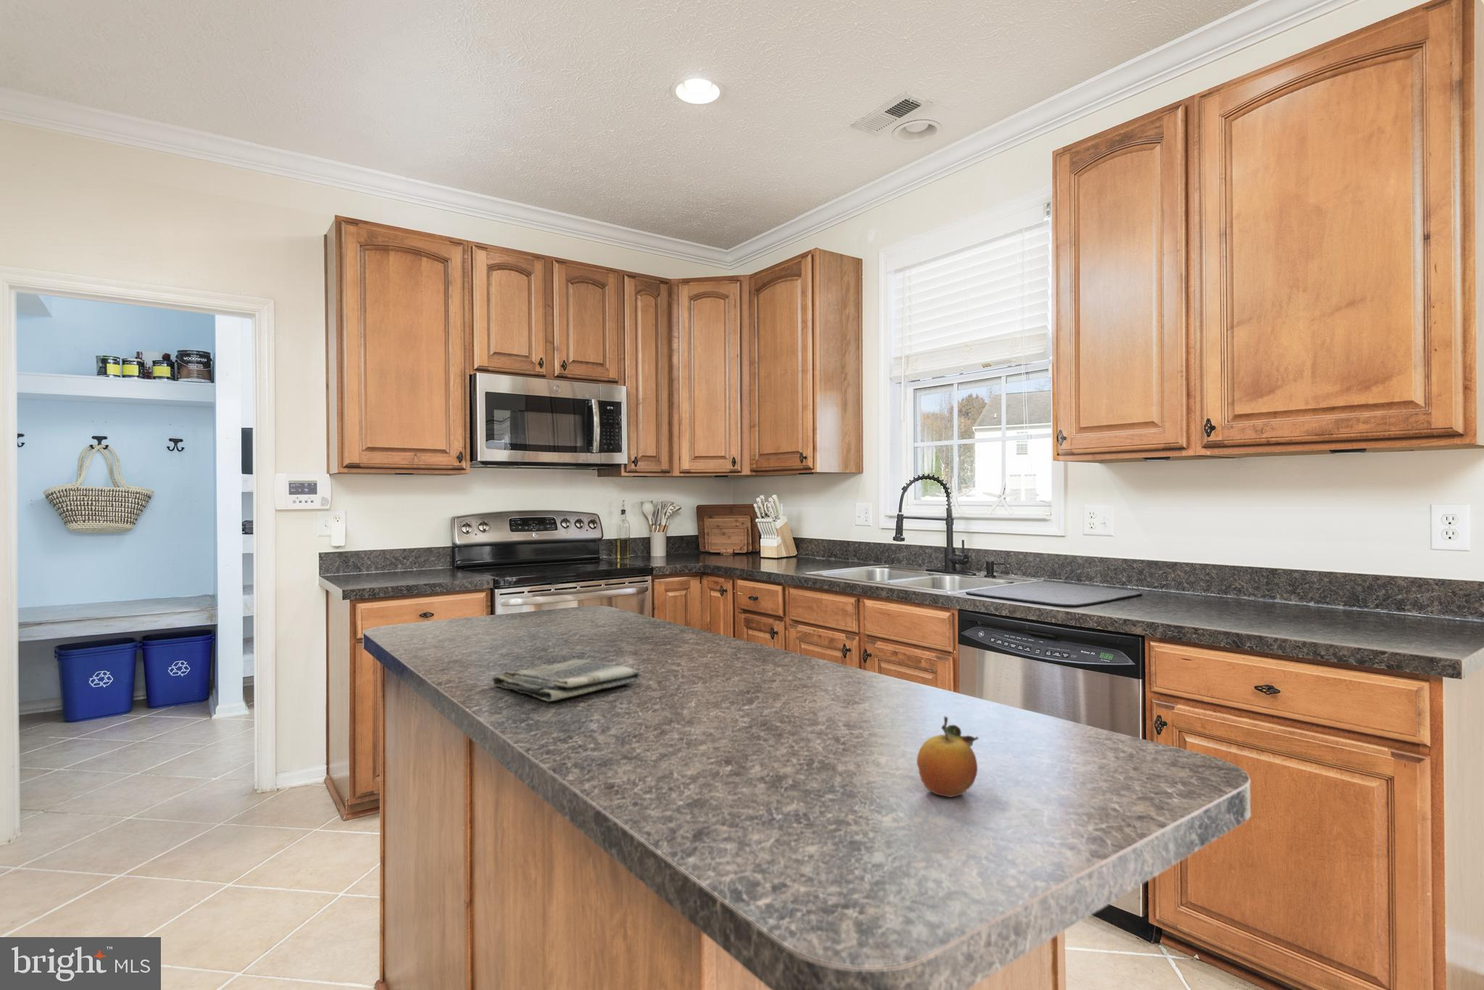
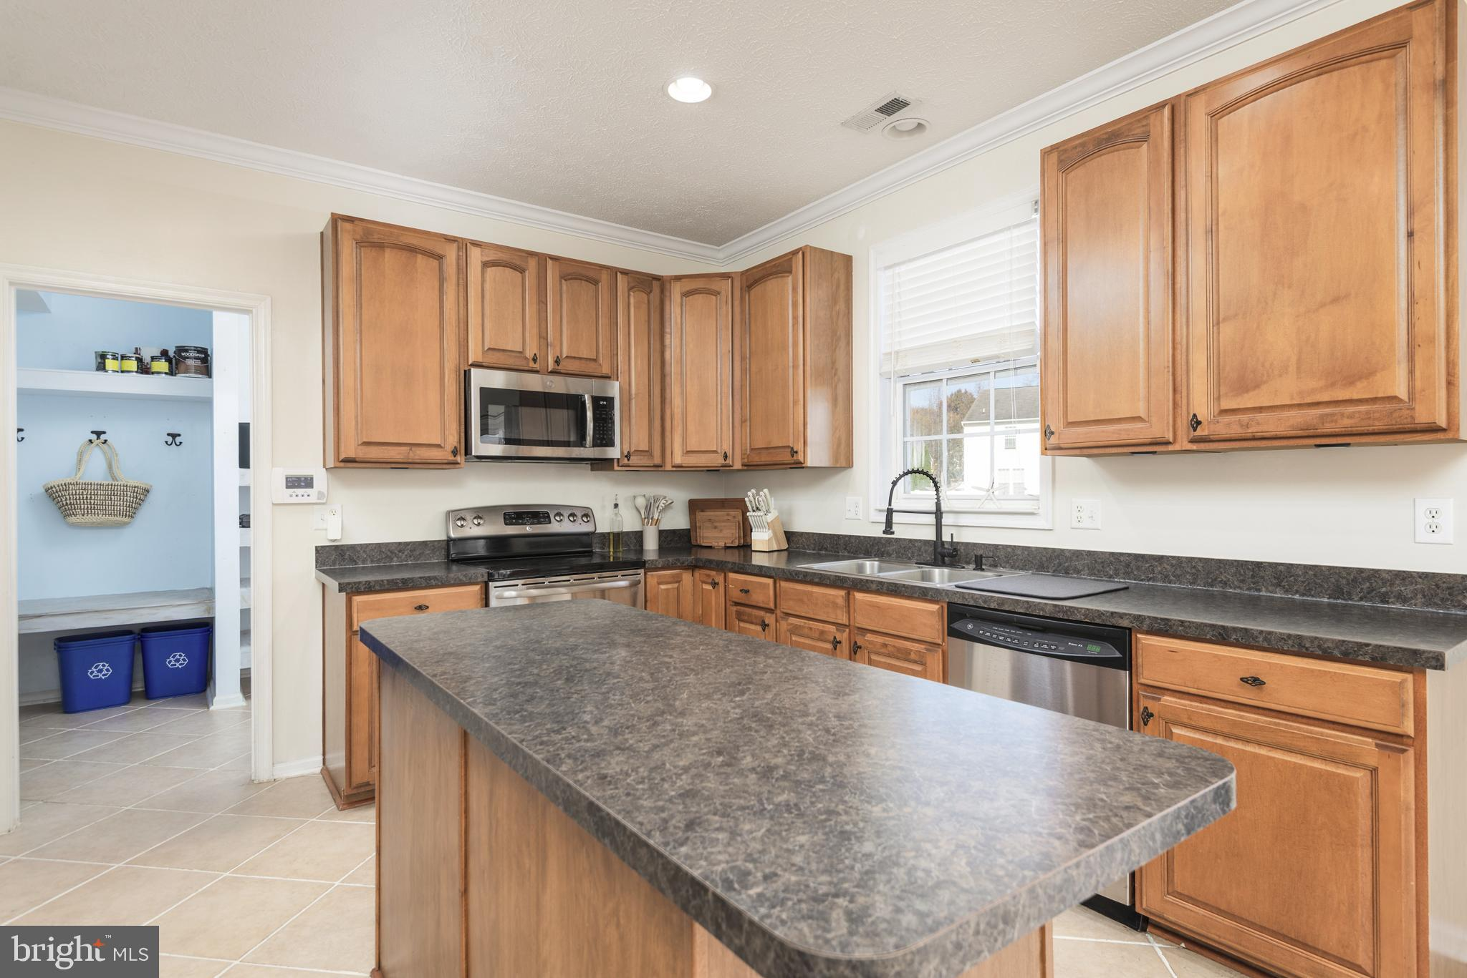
- fruit (955, 749)
- dish towel (566, 675)
